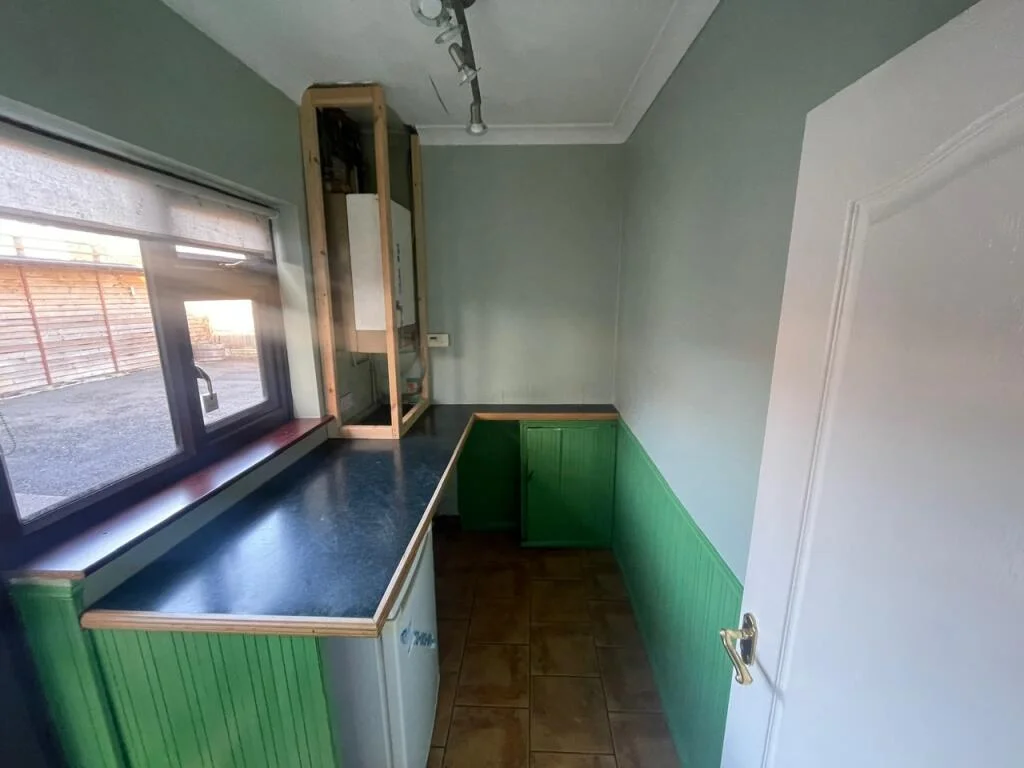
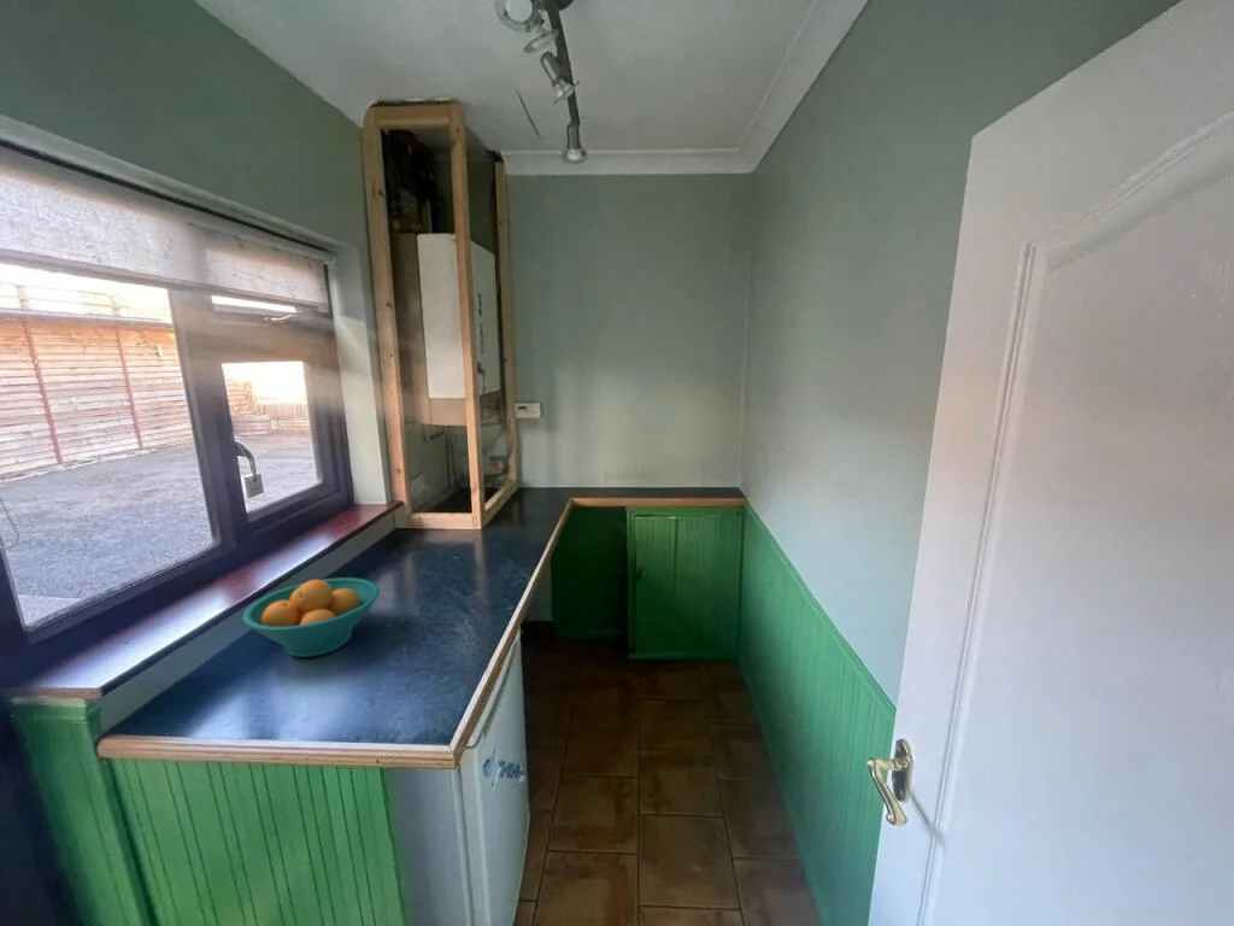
+ fruit bowl (316, 611)
